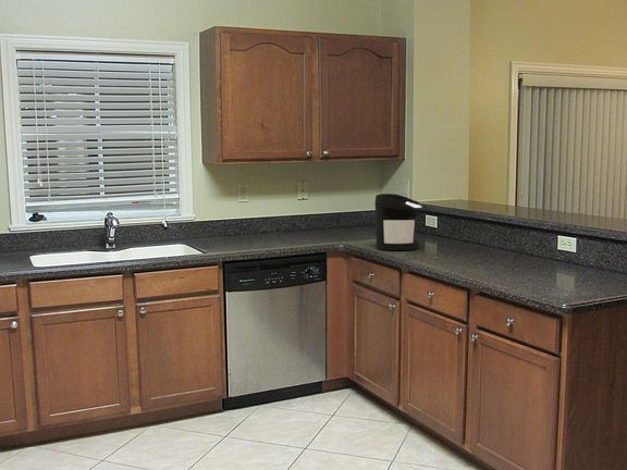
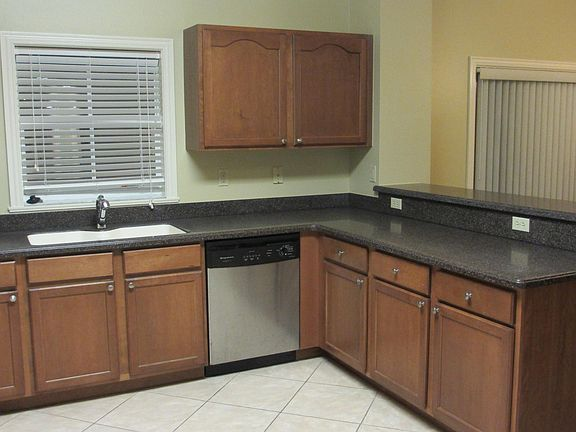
- coffee maker (398, 220)
